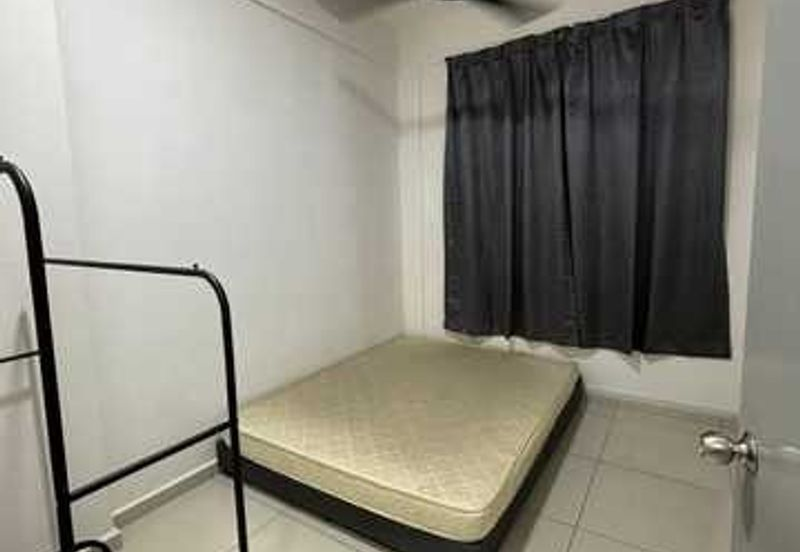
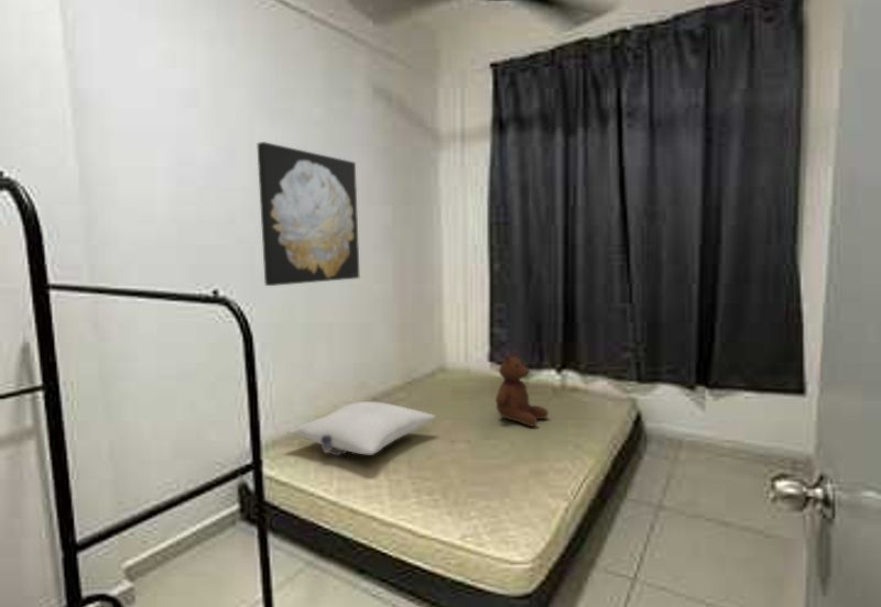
+ teddy bear (521, 386)
+ pillow (362, 427)
+ wall art (314, 218)
